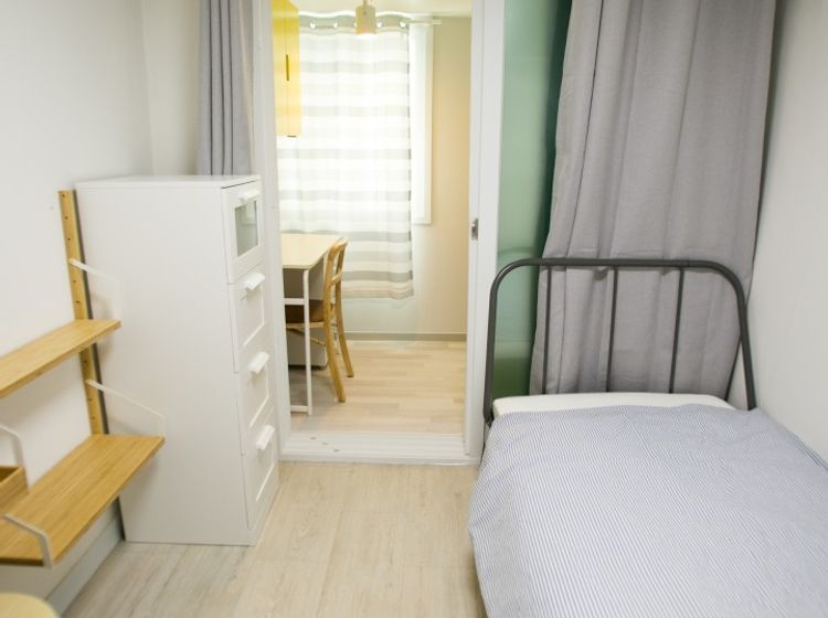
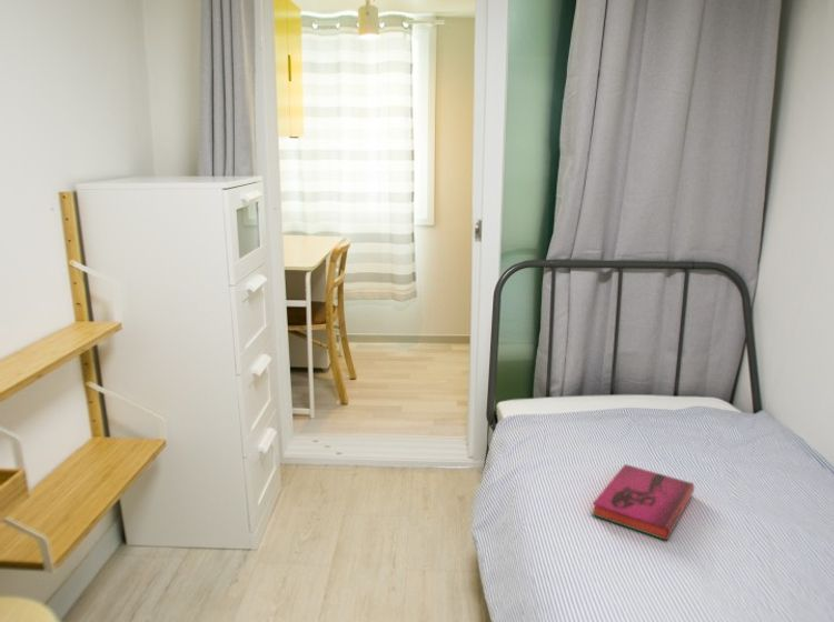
+ hardback book (644, 499)
